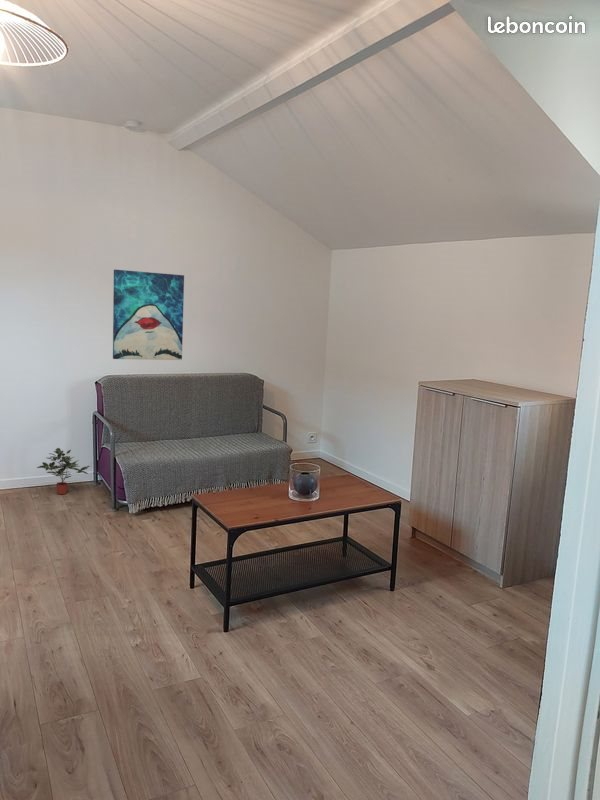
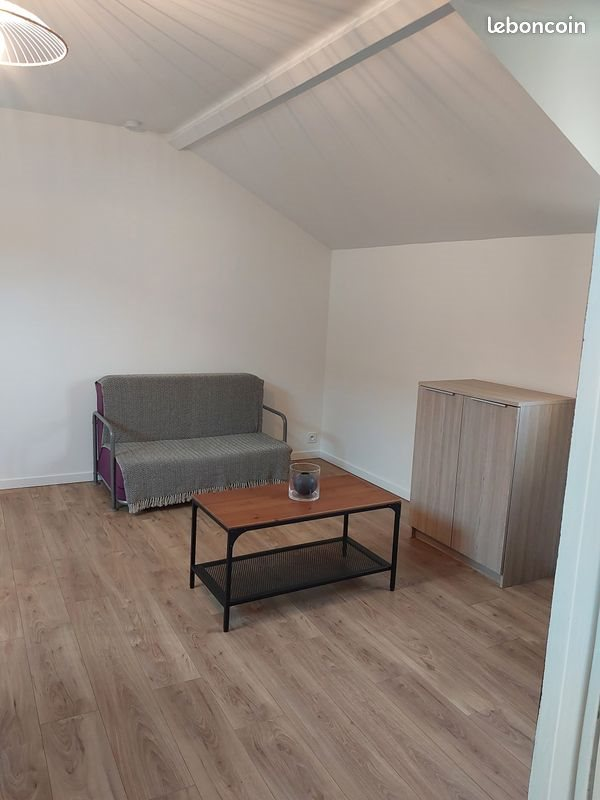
- wall art (149, 316)
- potted plant (64, 469)
